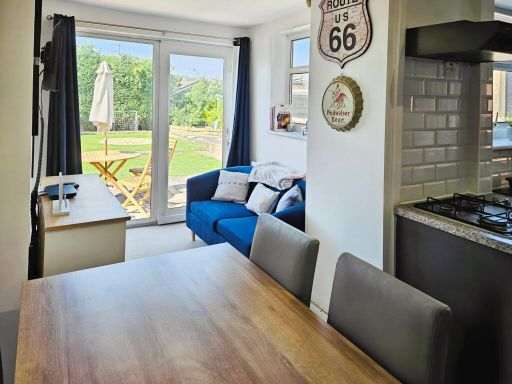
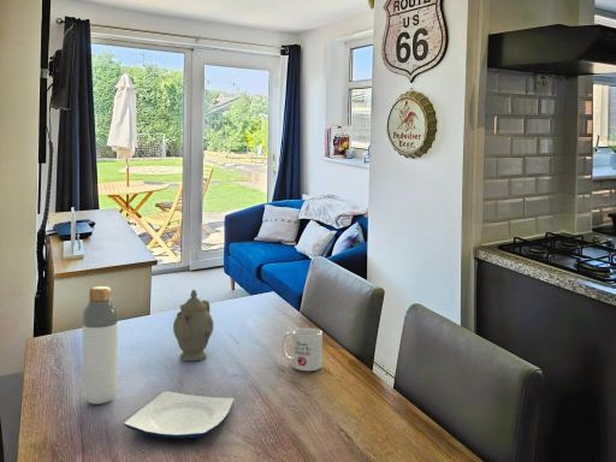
+ mug (301, 348)
+ chinaware (192, 322)
+ bottle (100, 344)
+ plate (182, 415)
